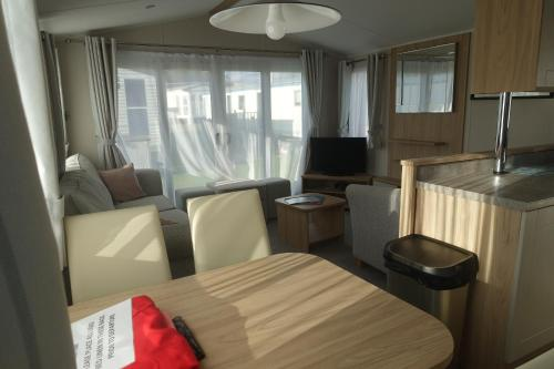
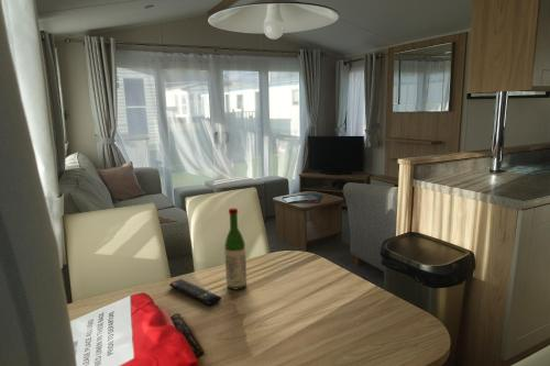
+ remote control (194, 291)
+ wine bottle (234, 247)
